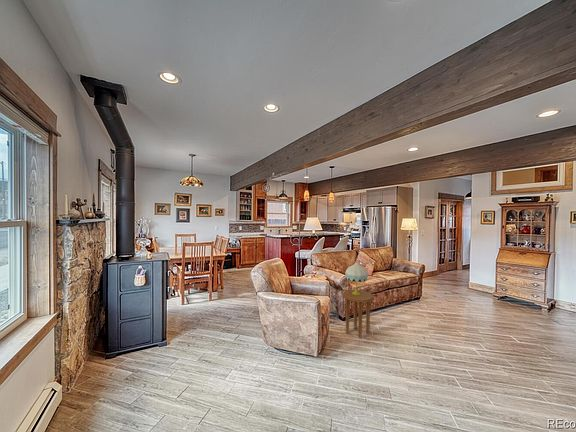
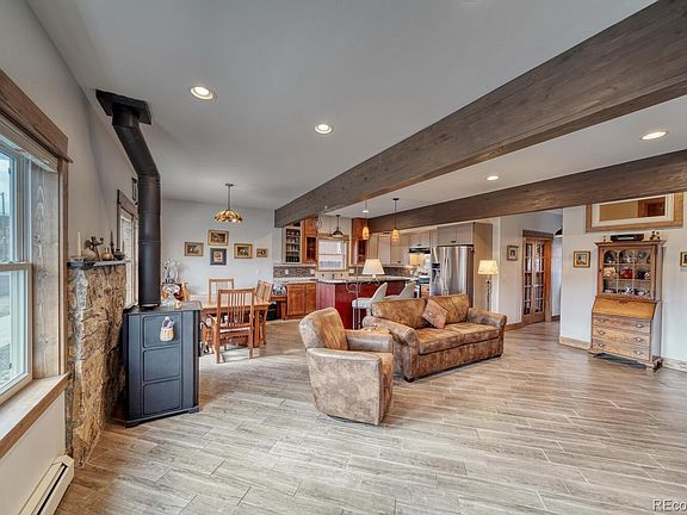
- side table (356, 313)
- table lamp (356, 278)
